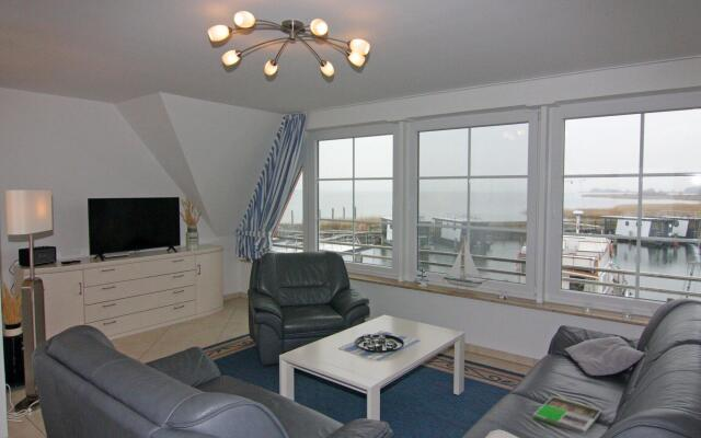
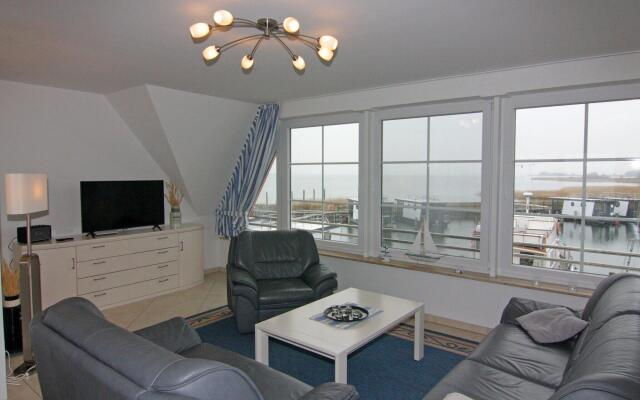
- magazine (567, 413)
